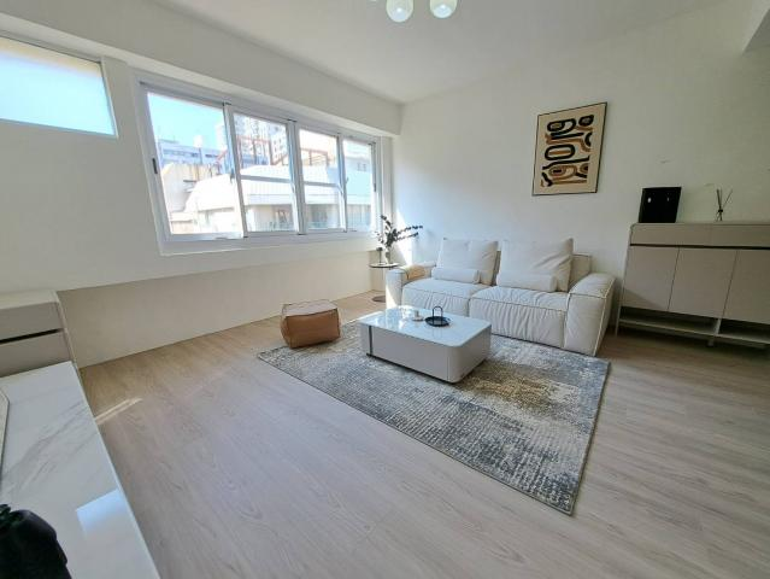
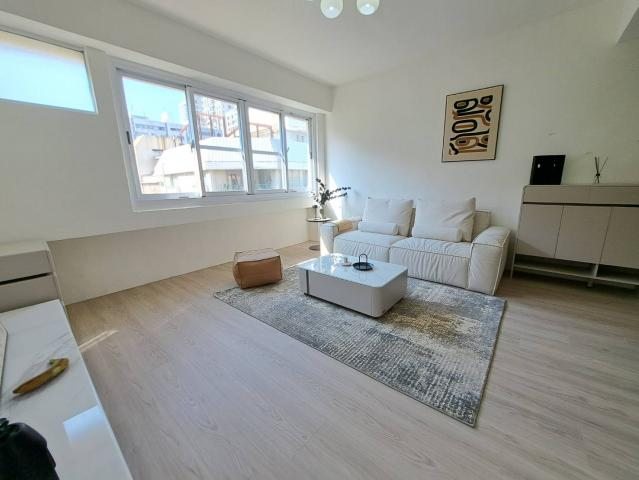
+ banana (42, 372)
